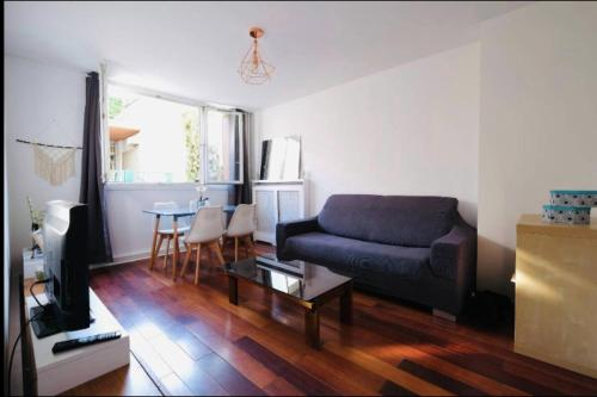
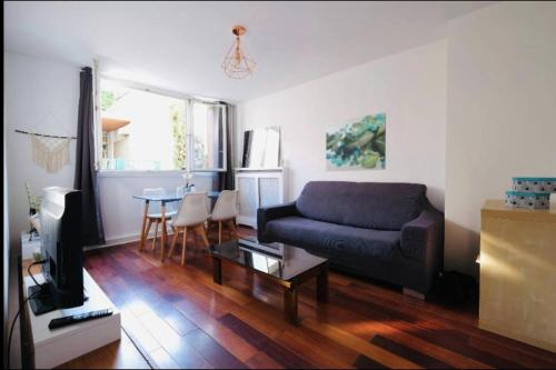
+ wall art (354, 144)
